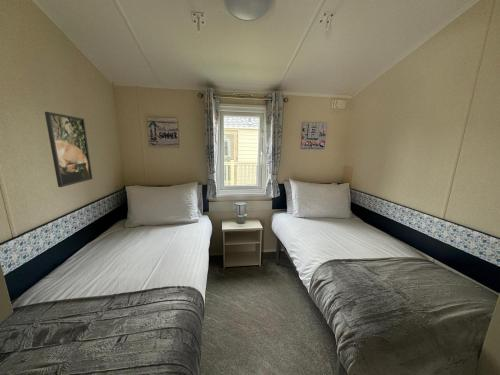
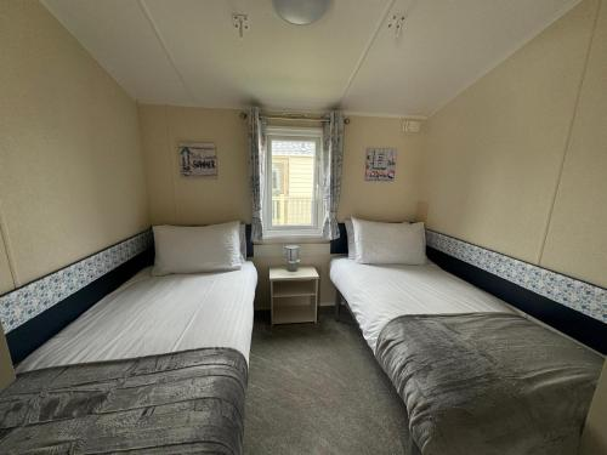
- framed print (72, 150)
